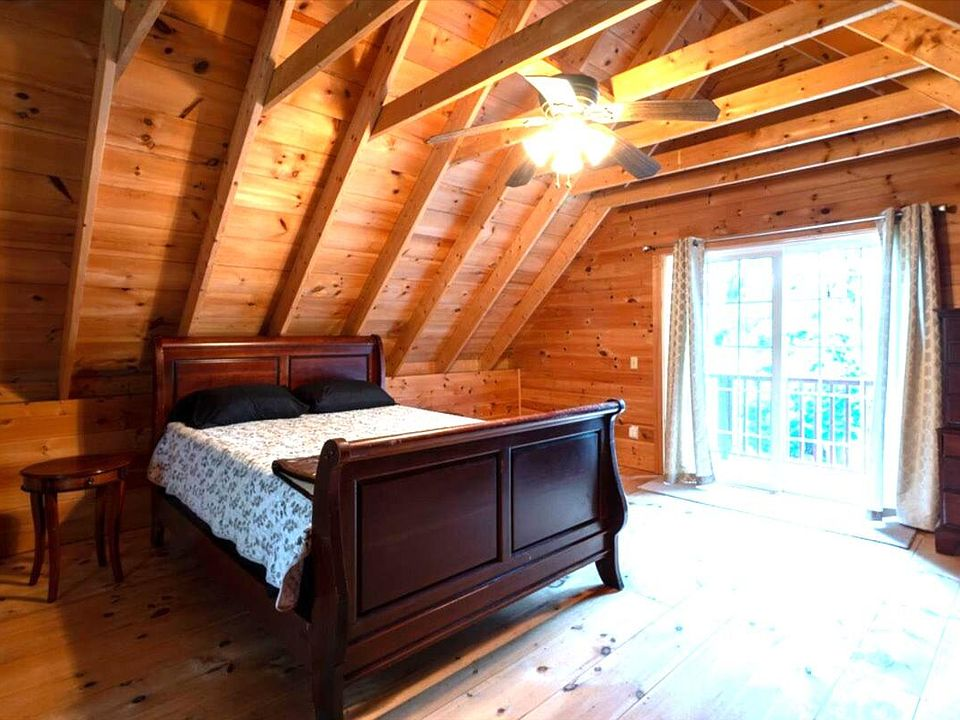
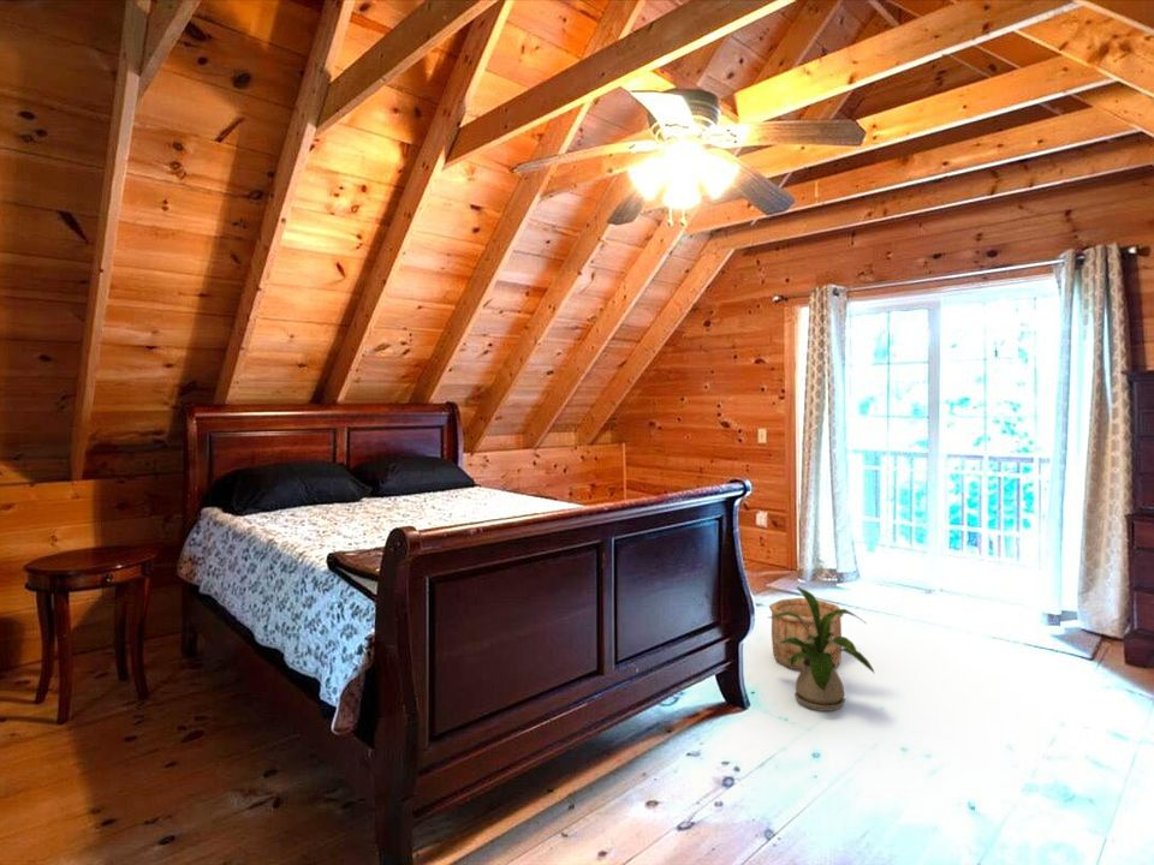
+ wooden bucket (805, 633)
+ house plant (817, 652)
